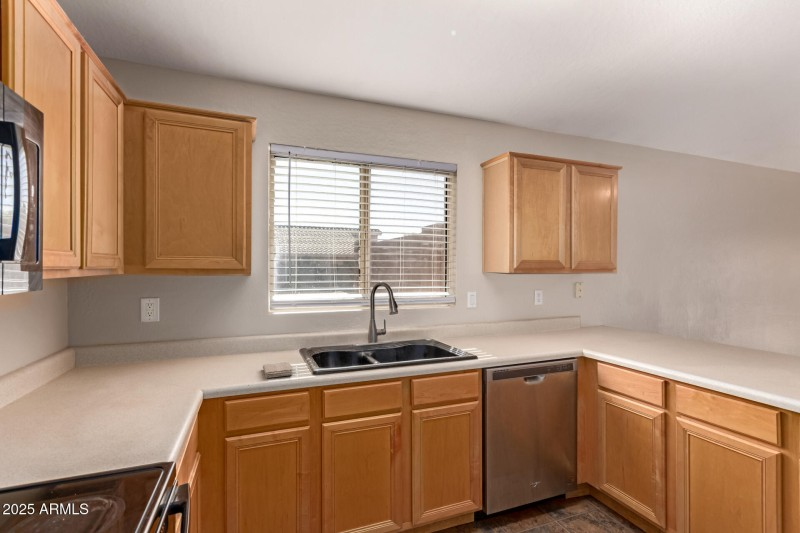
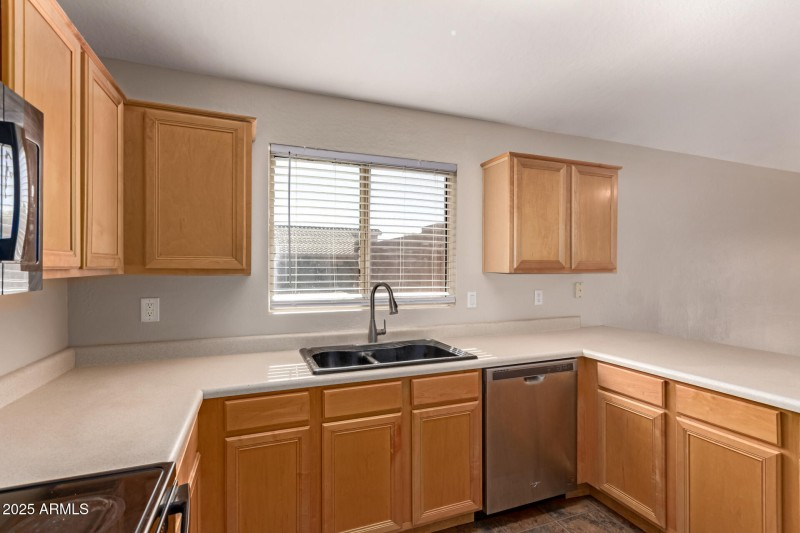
- washcloth (277, 369)
